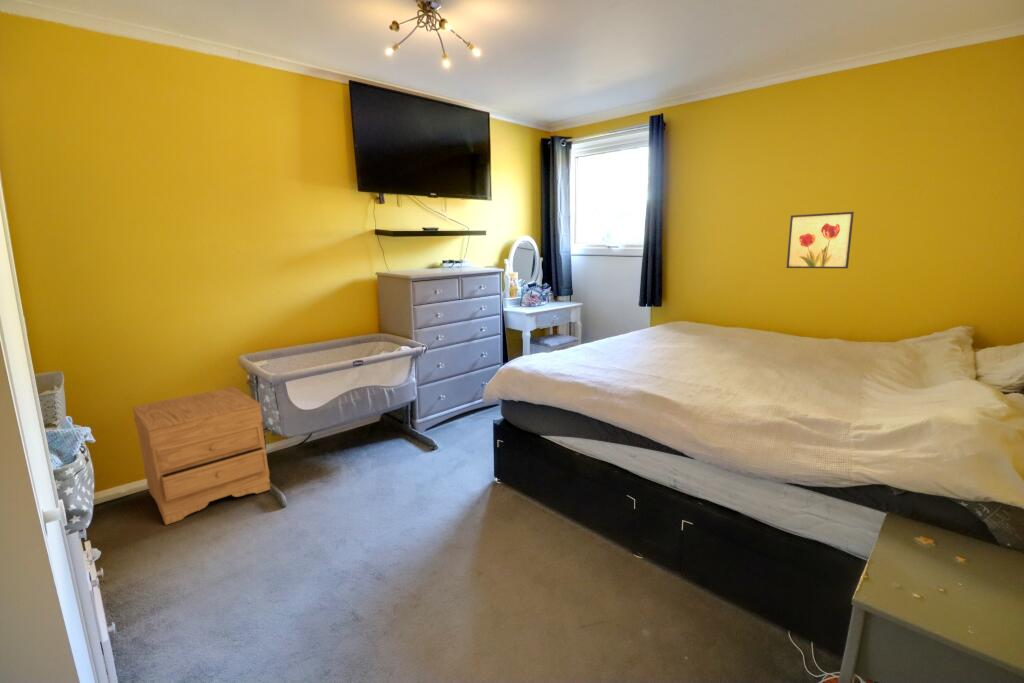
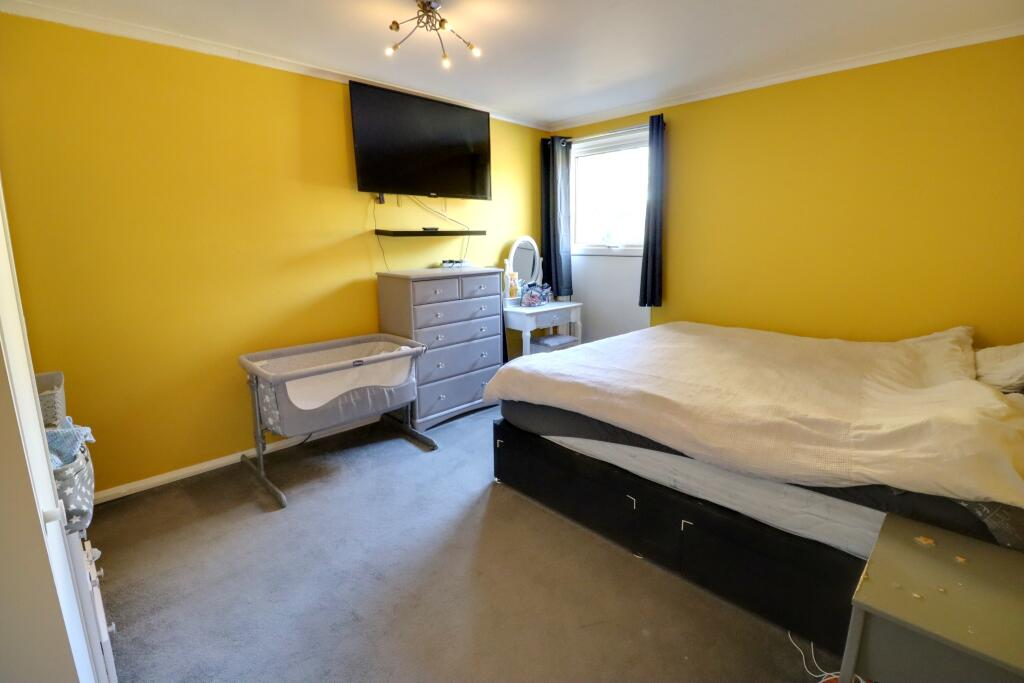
- wall art (818, 241)
- nightstand (204, 449)
